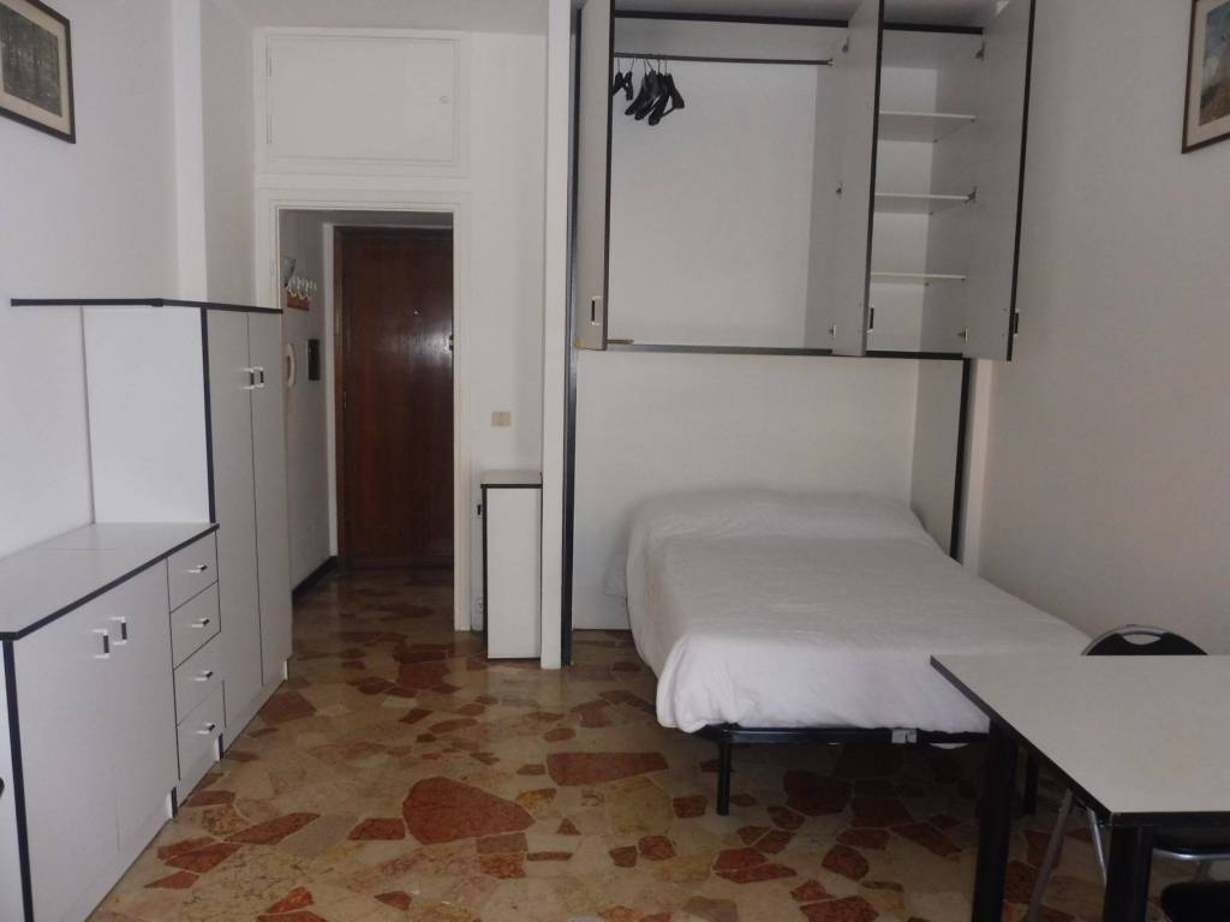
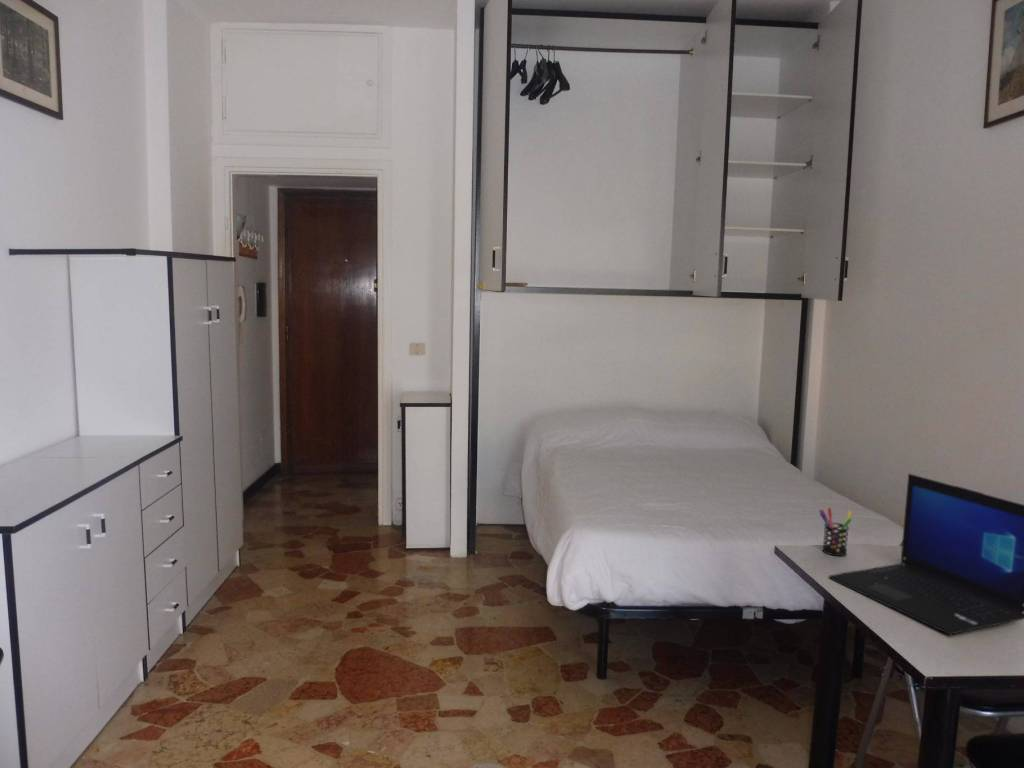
+ pen holder (837, 530)
+ laptop (928, 546)
